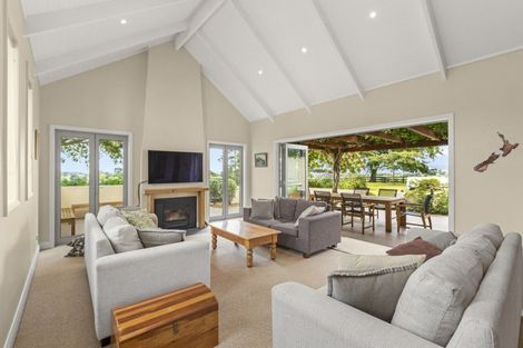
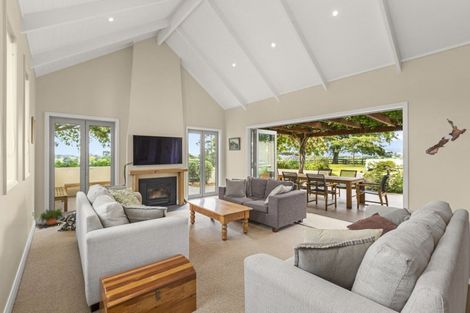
+ potted plant (51, 216)
